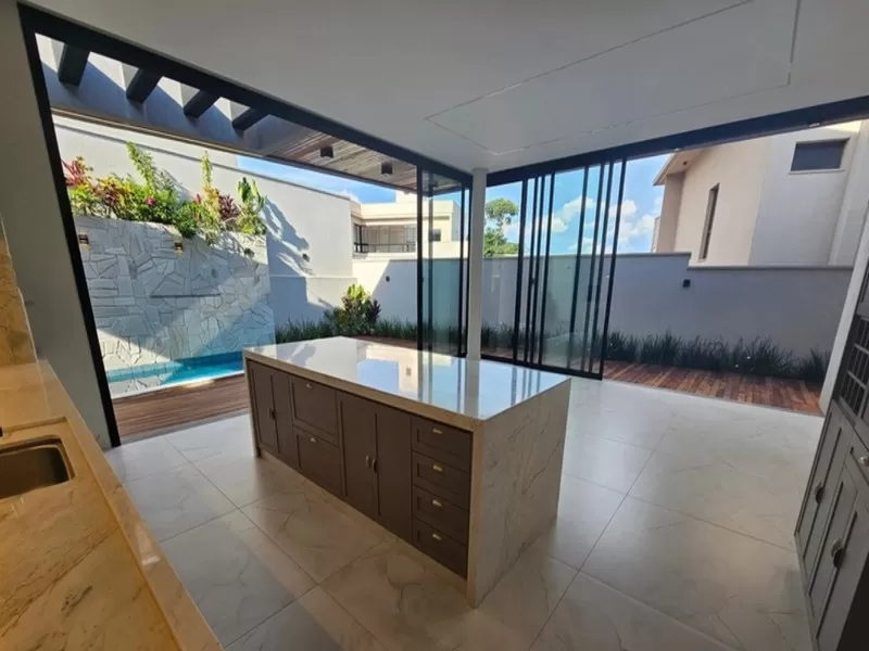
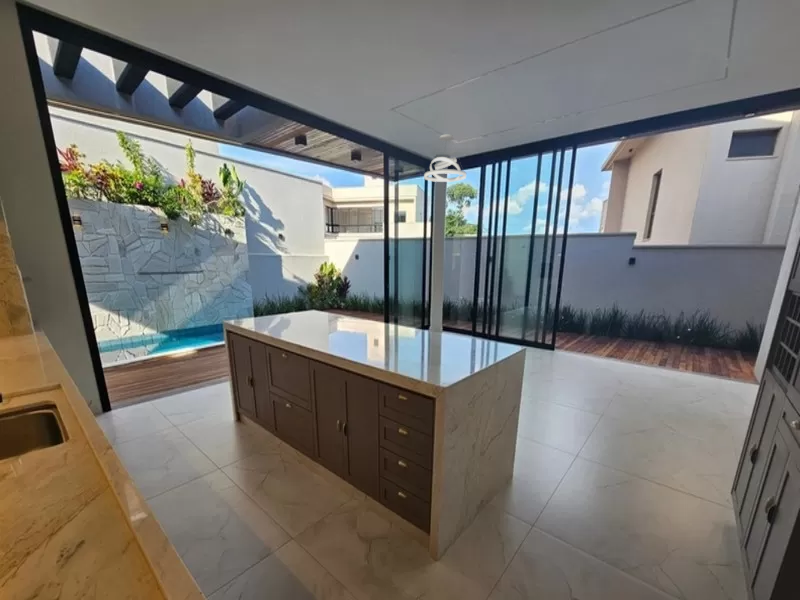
+ pendant light (445, 158)
